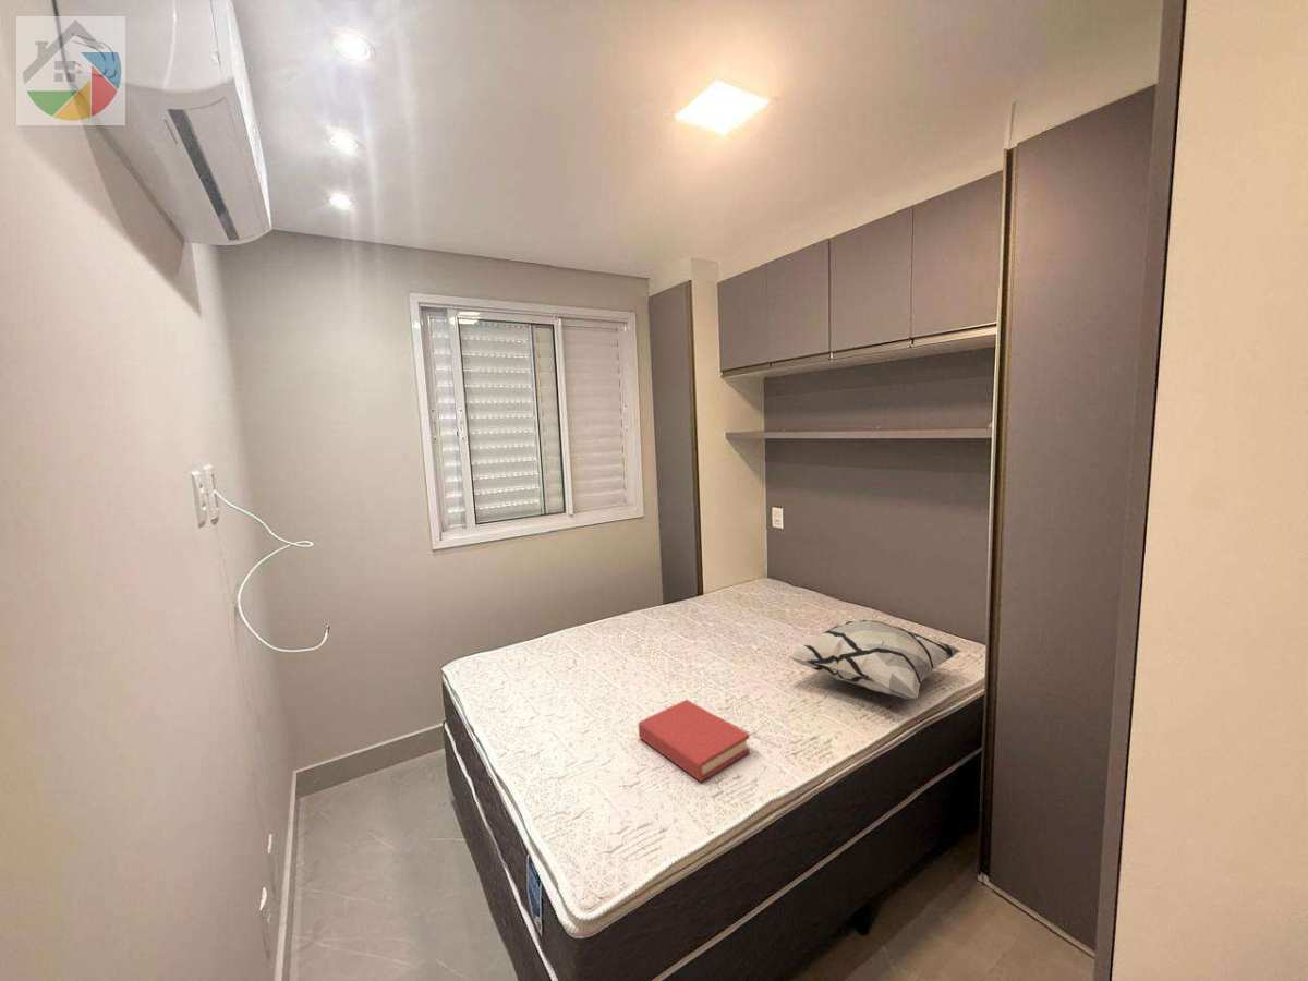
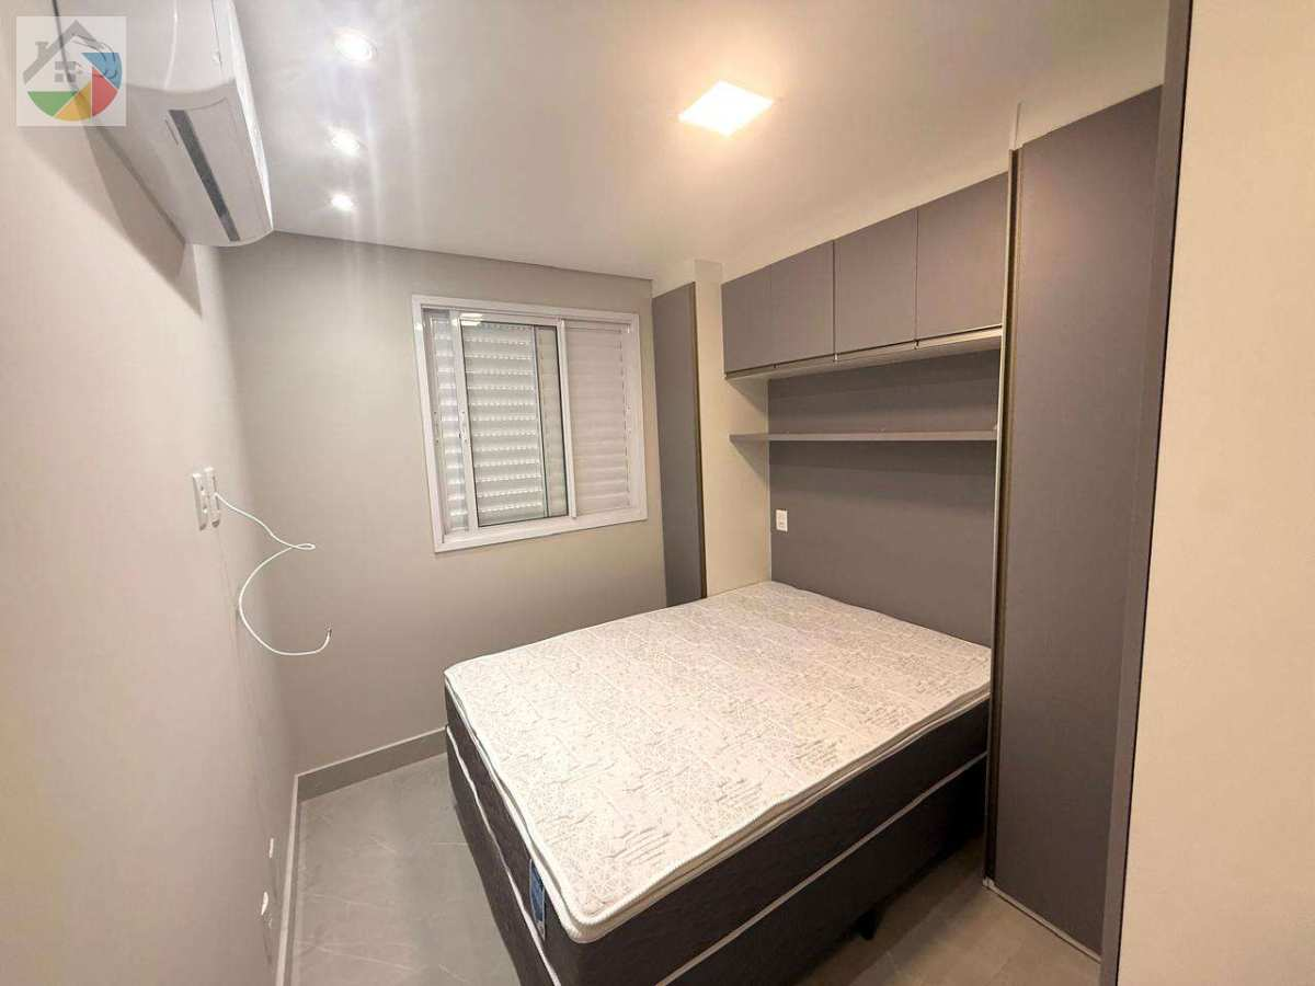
- hardback book (692, 736)
- decorative pillow (873, 653)
